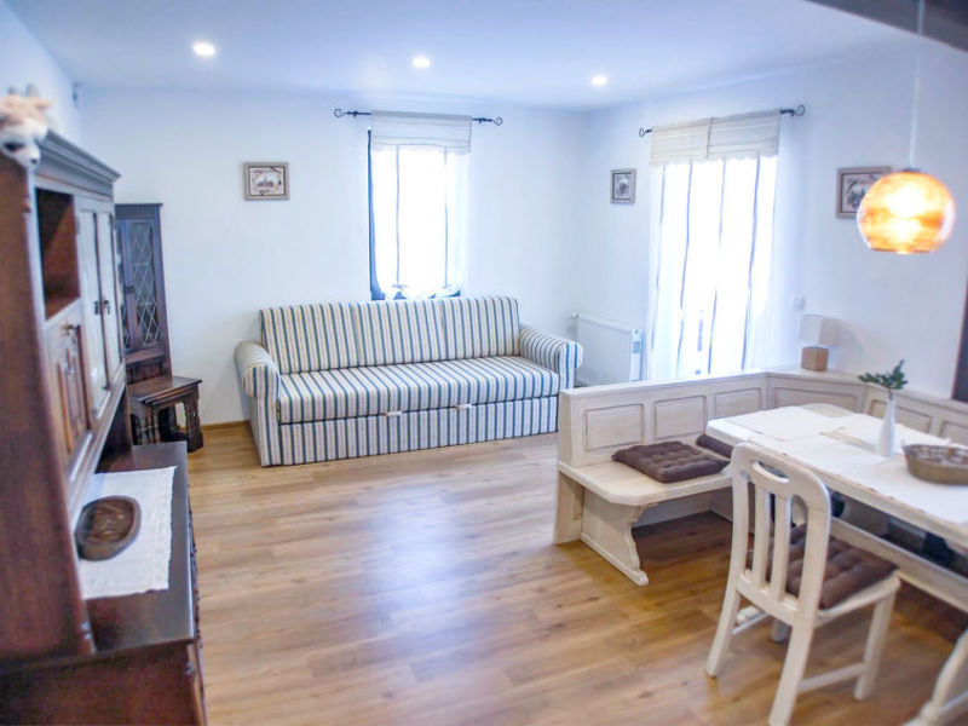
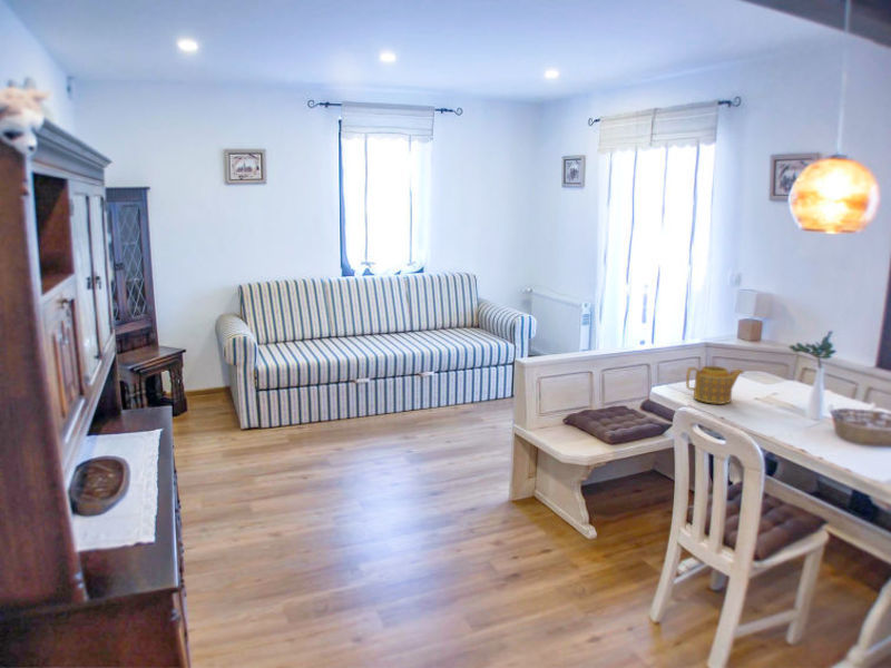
+ teapot (714, 383)
